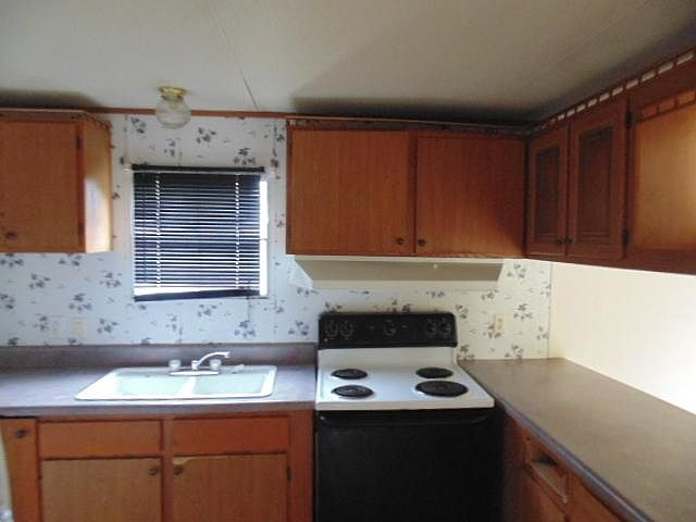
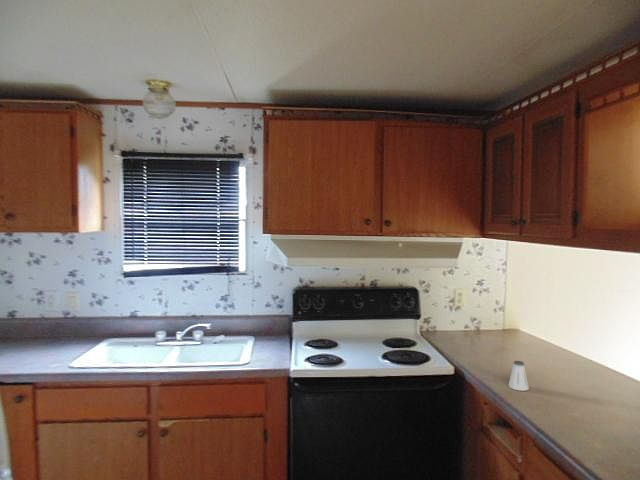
+ saltshaker (518, 374)
